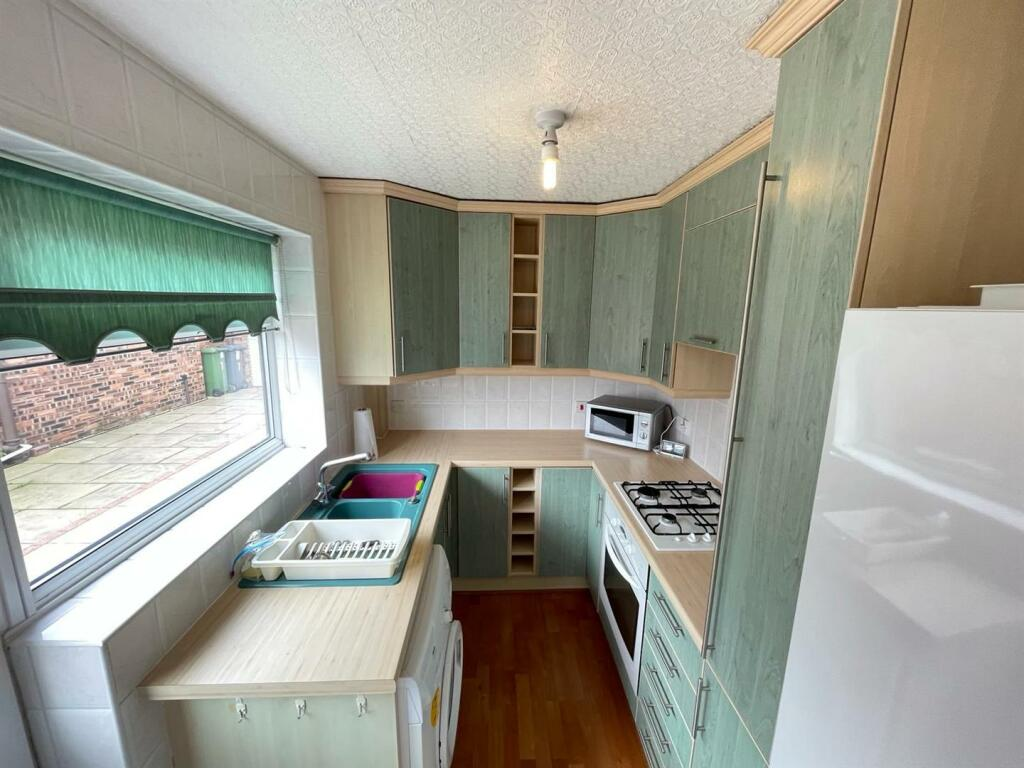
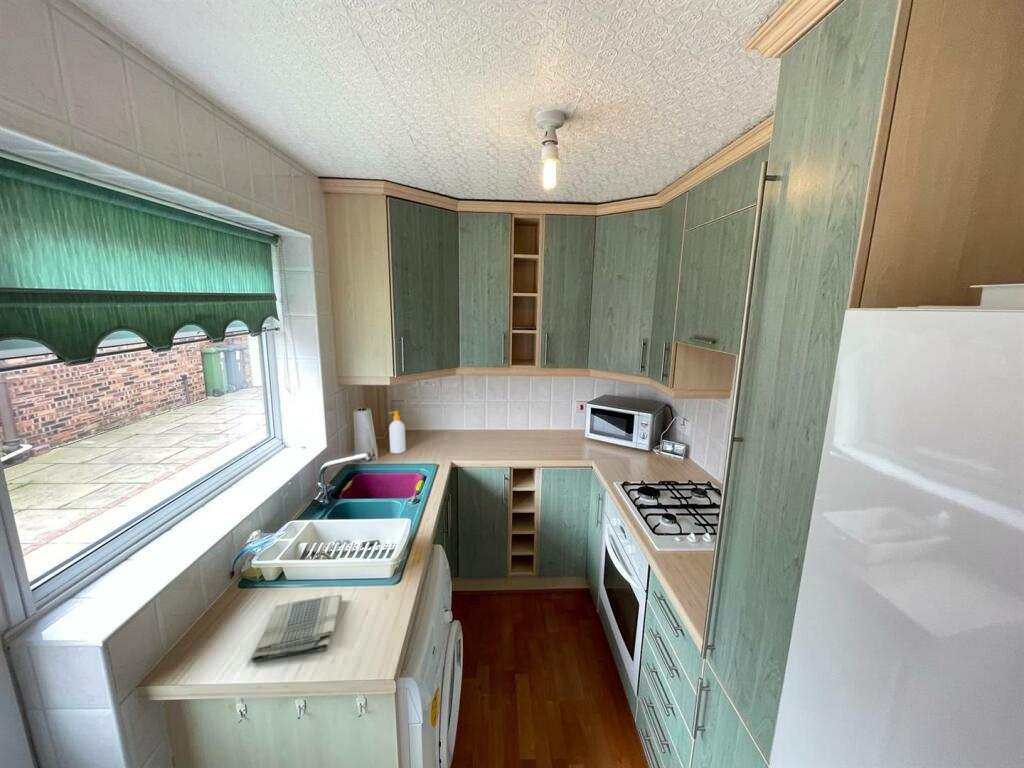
+ soap bottle (396, 431)
+ dish towel (300, 623)
